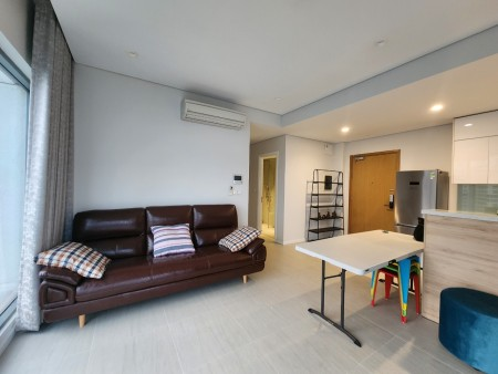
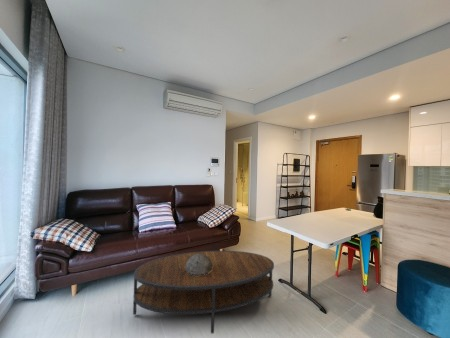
+ coffee table (208, 285)
+ decorative bowl (199, 261)
